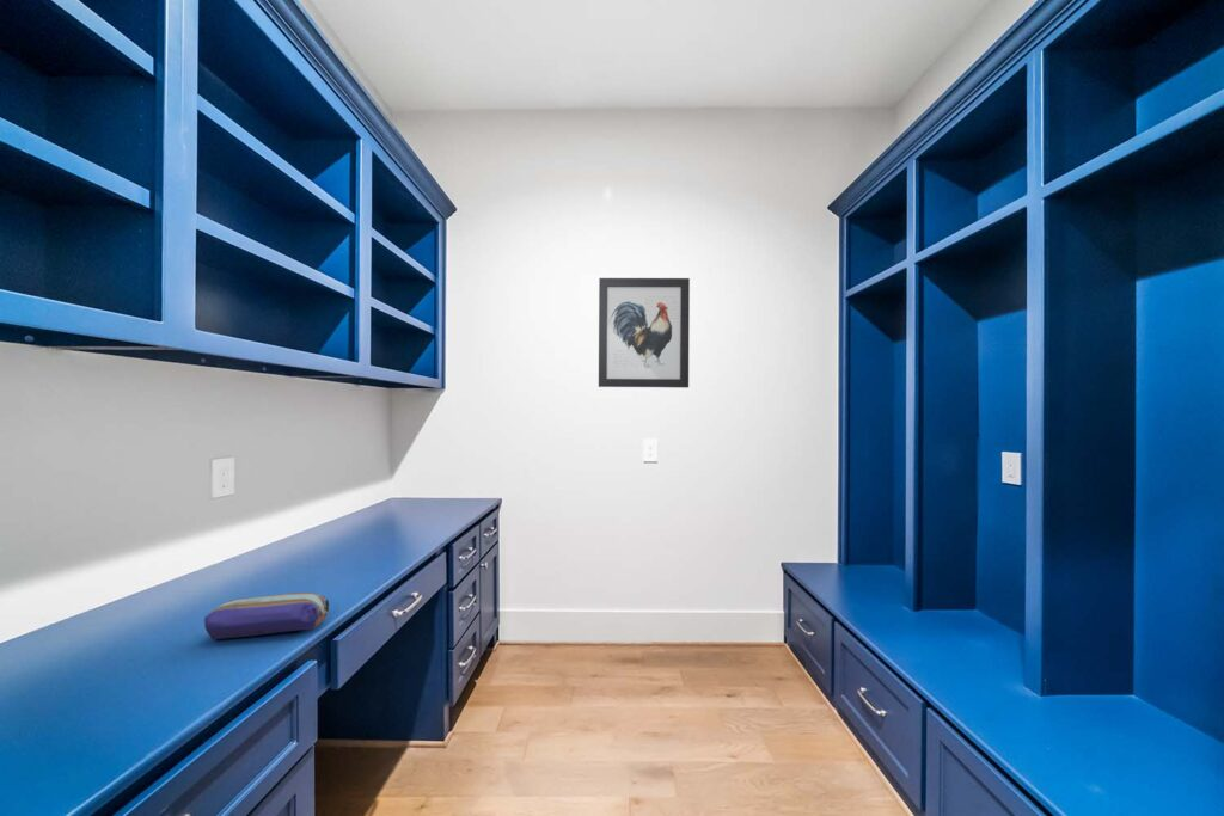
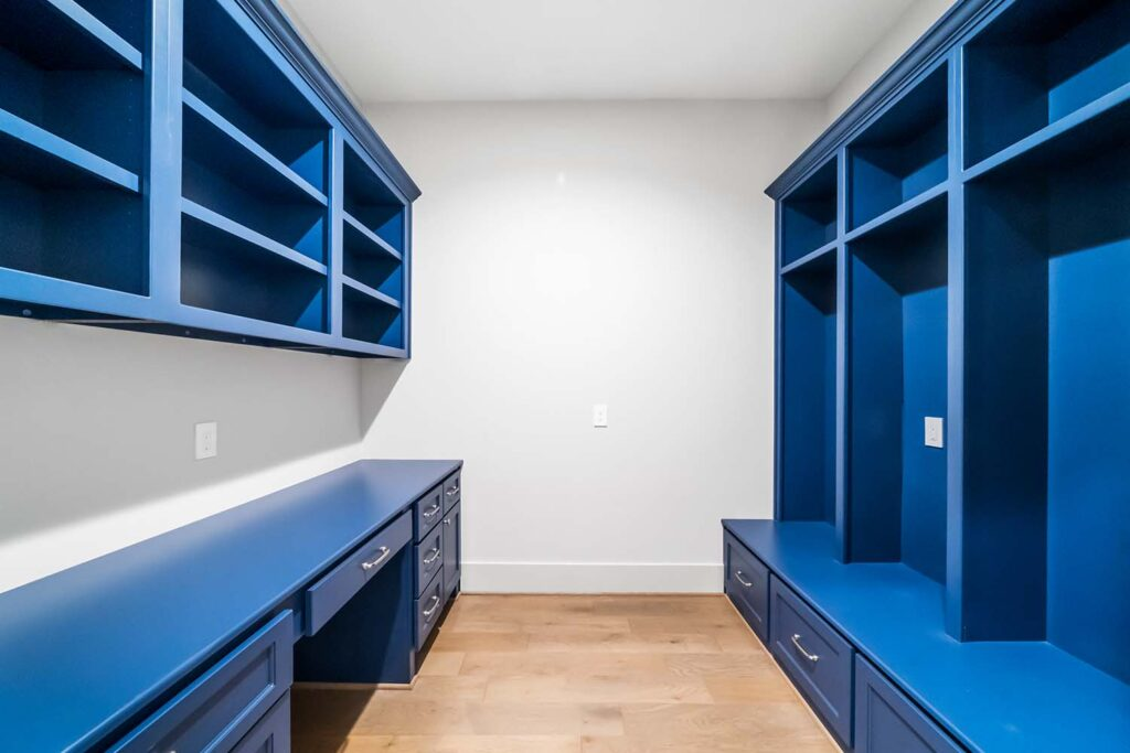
- pencil case (269, 614)
- wall art (643, 332)
